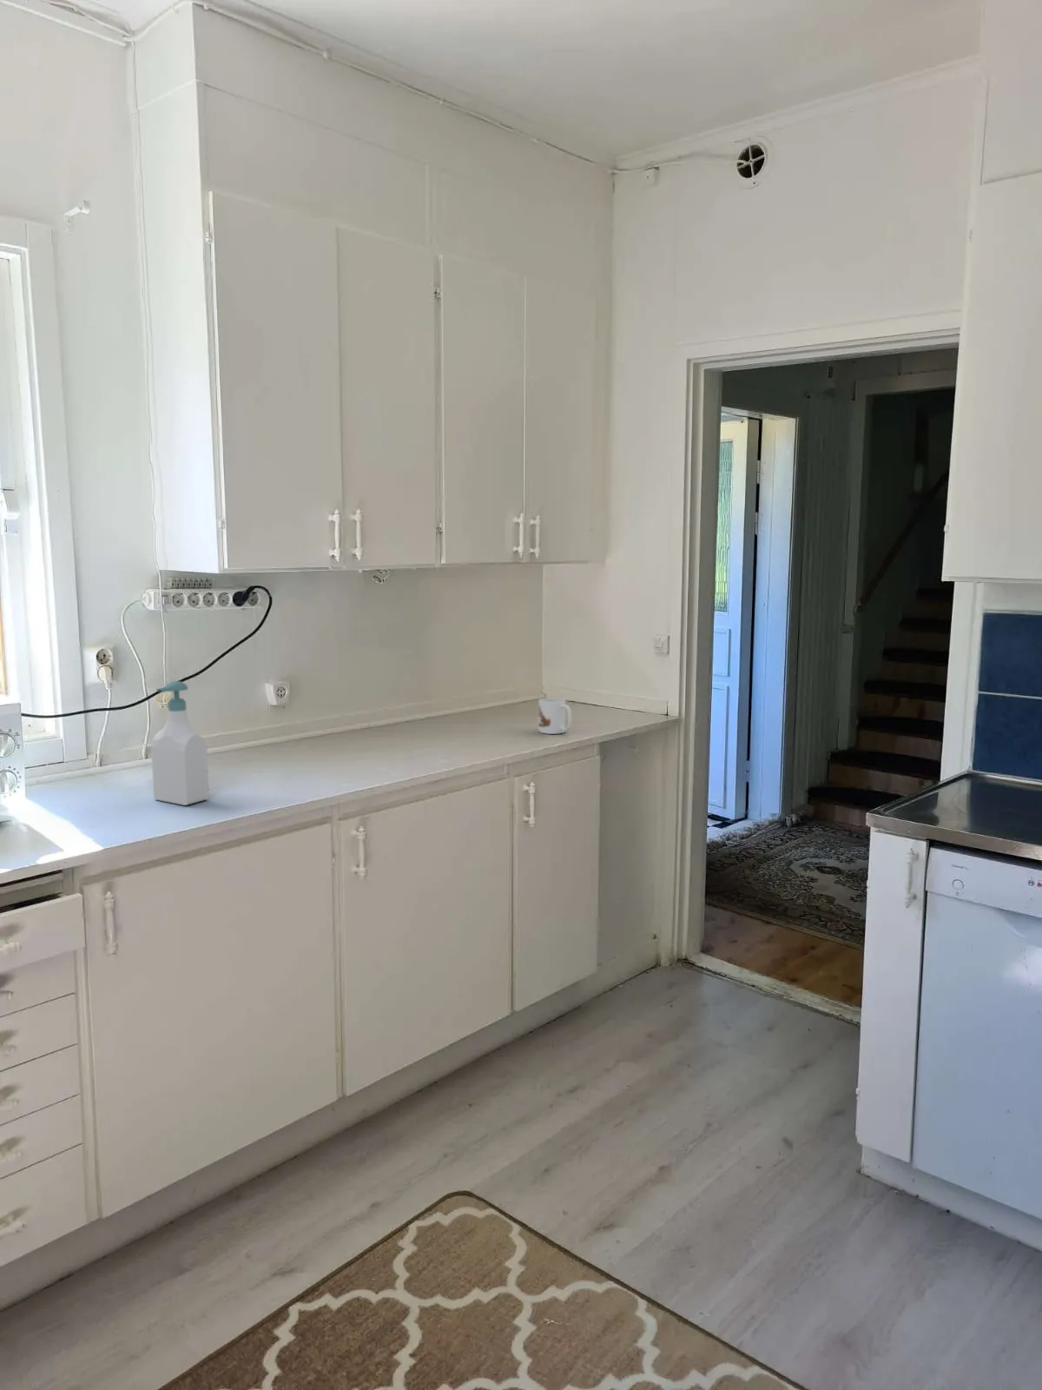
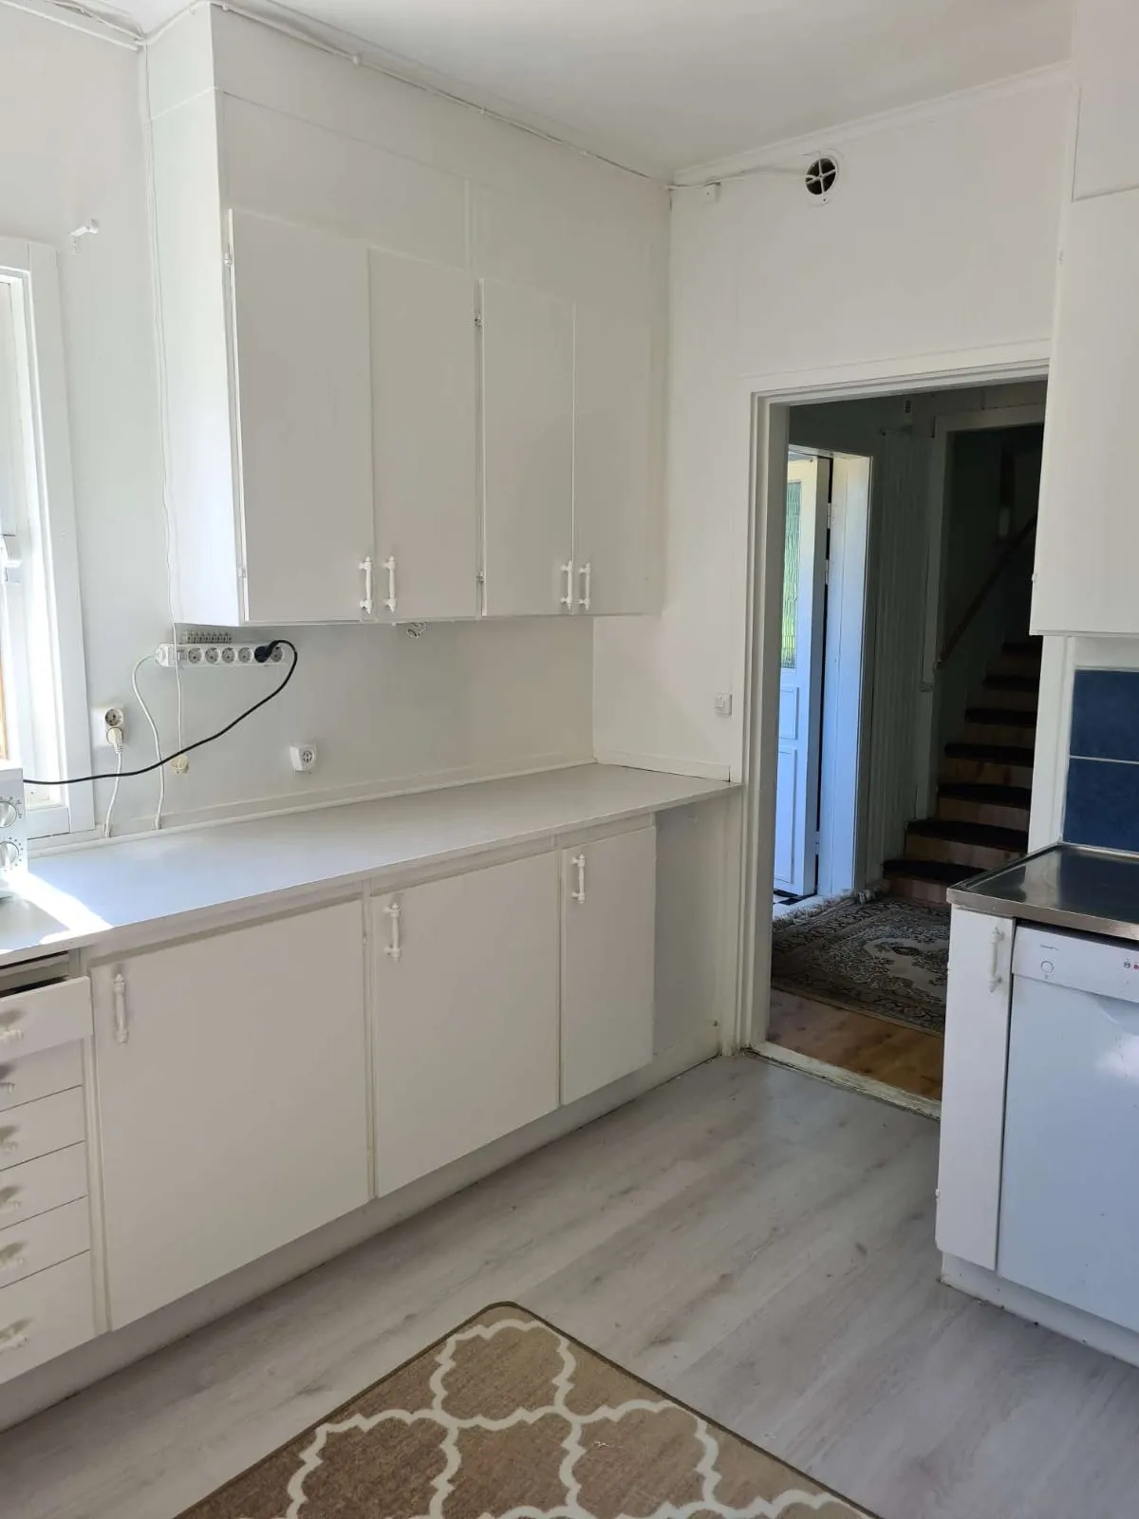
- mug (556, 716)
- soap bottle (175, 741)
